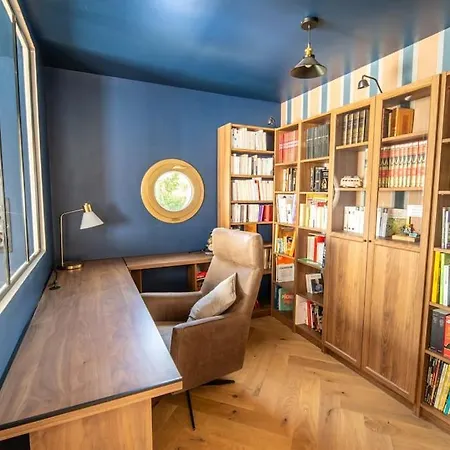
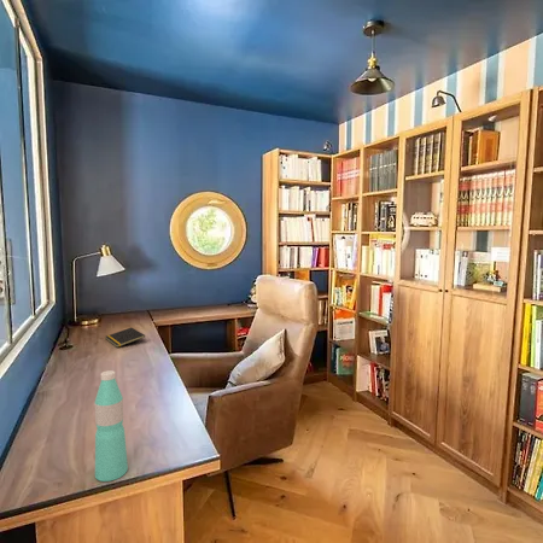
+ water bottle (109, 422)
+ notepad (124, 337)
